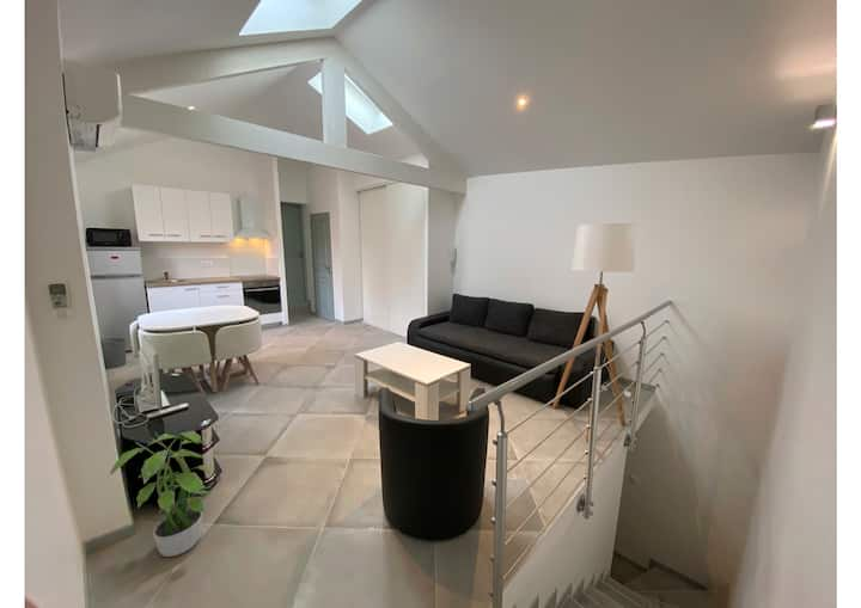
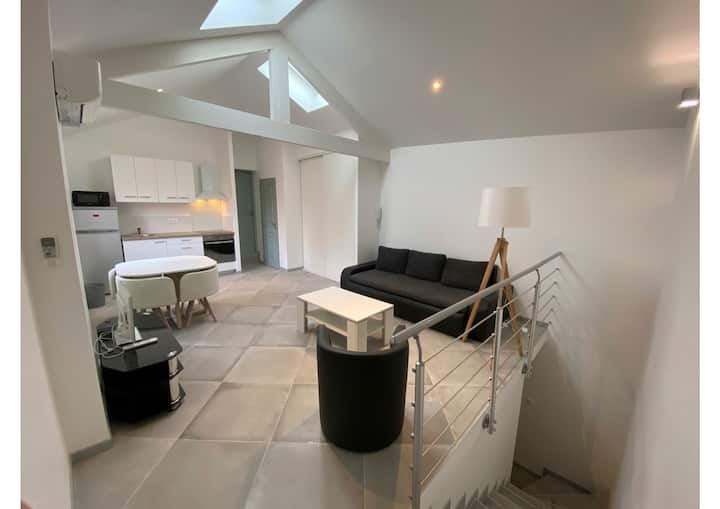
- potted plant (165, 496)
